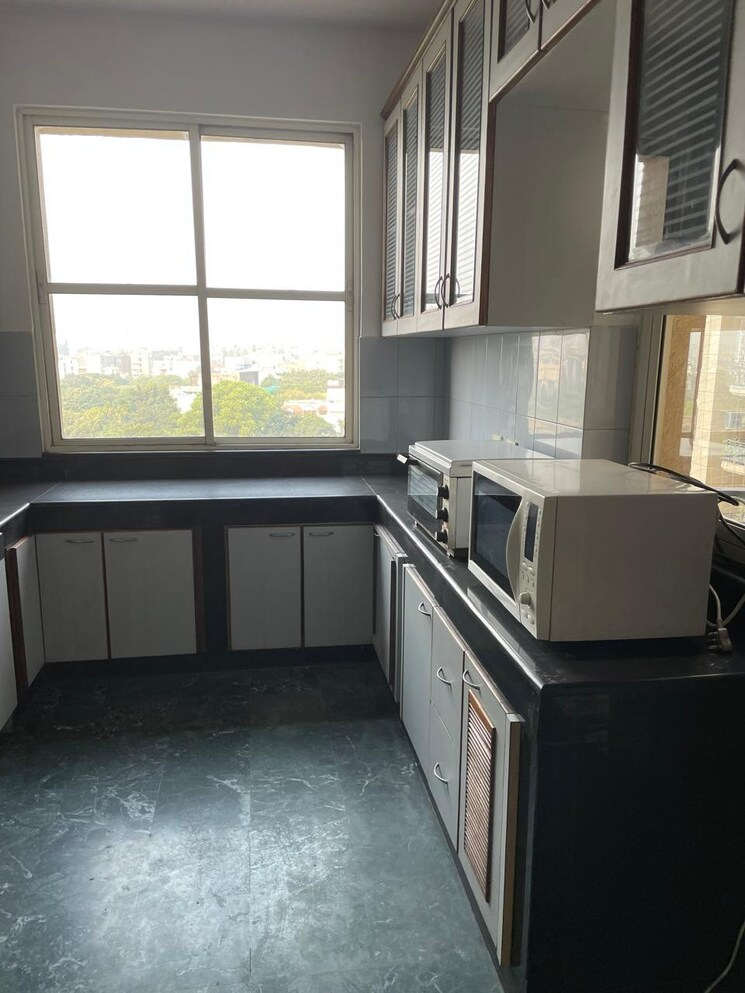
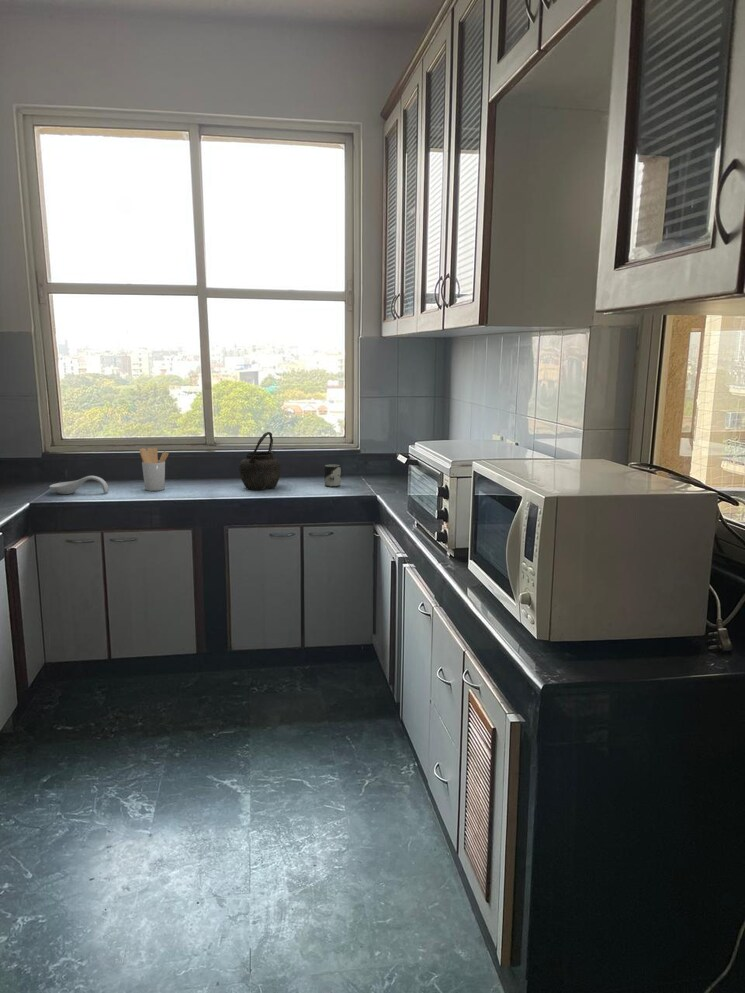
+ kettle (263, 459)
+ utensil holder (152, 468)
+ cup (332, 476)
+ spoon rest (78, 484)
